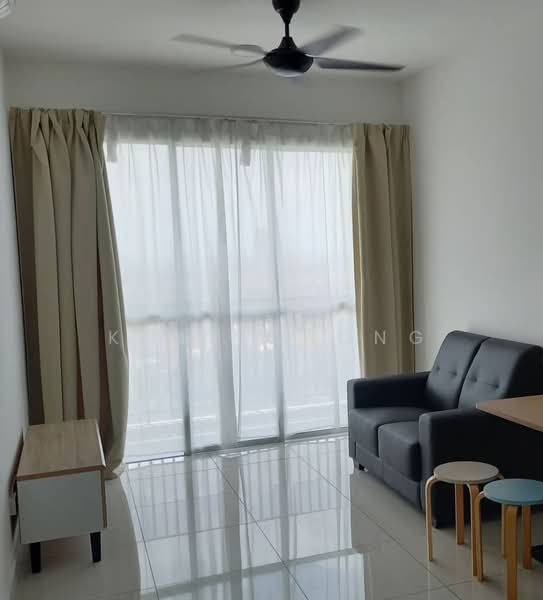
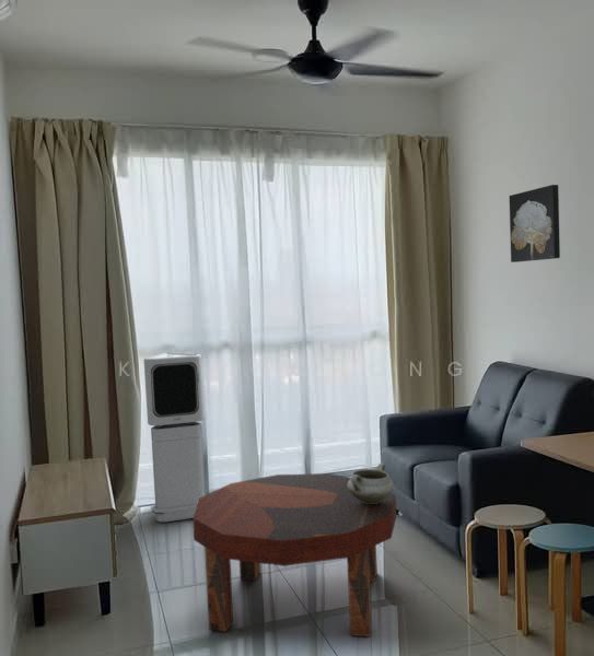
+ air purifier (175, 433)
+ ceramic bowl (370, 484)
+ coffee table (294, 551)
+ wall art (533, 225)
